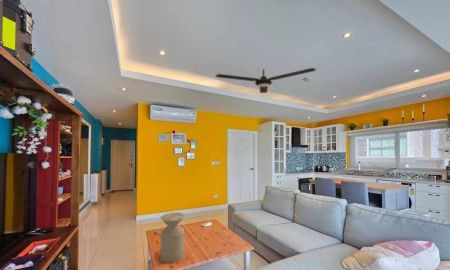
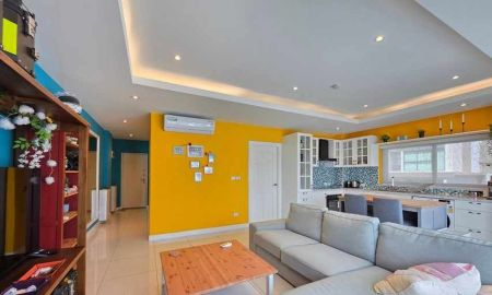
- ceiling fan (263, 80)
- side table (172, 236)
